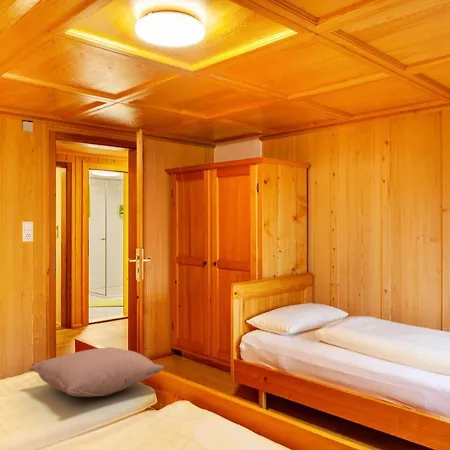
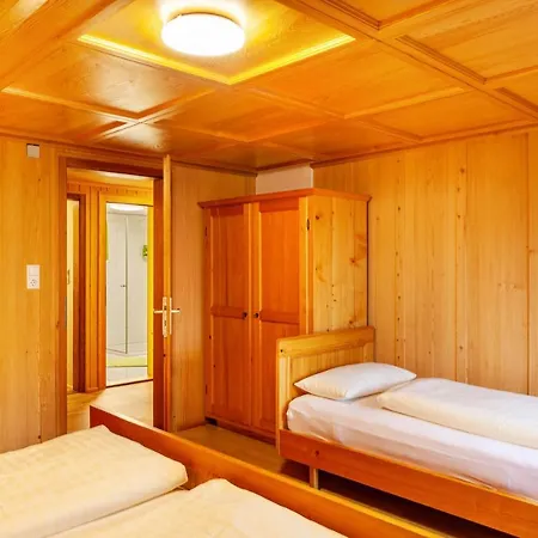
- pillow (95, 369)
